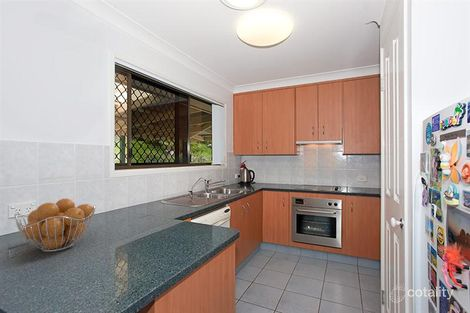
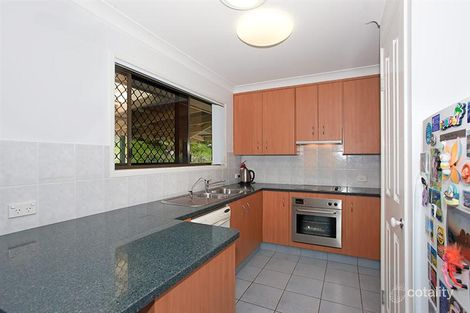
- fruit basket (58, 223)
